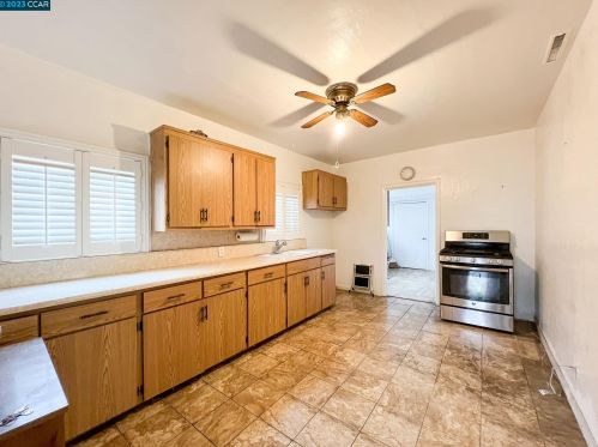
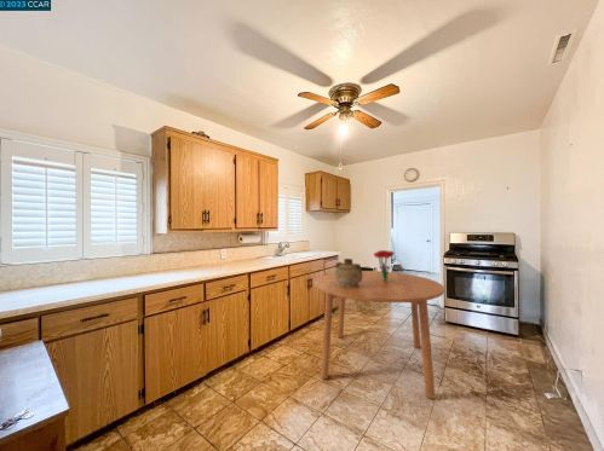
+ bouquet (384, 265)
+ ceramic jug (347, 271)
+ dining table (375, 301)
